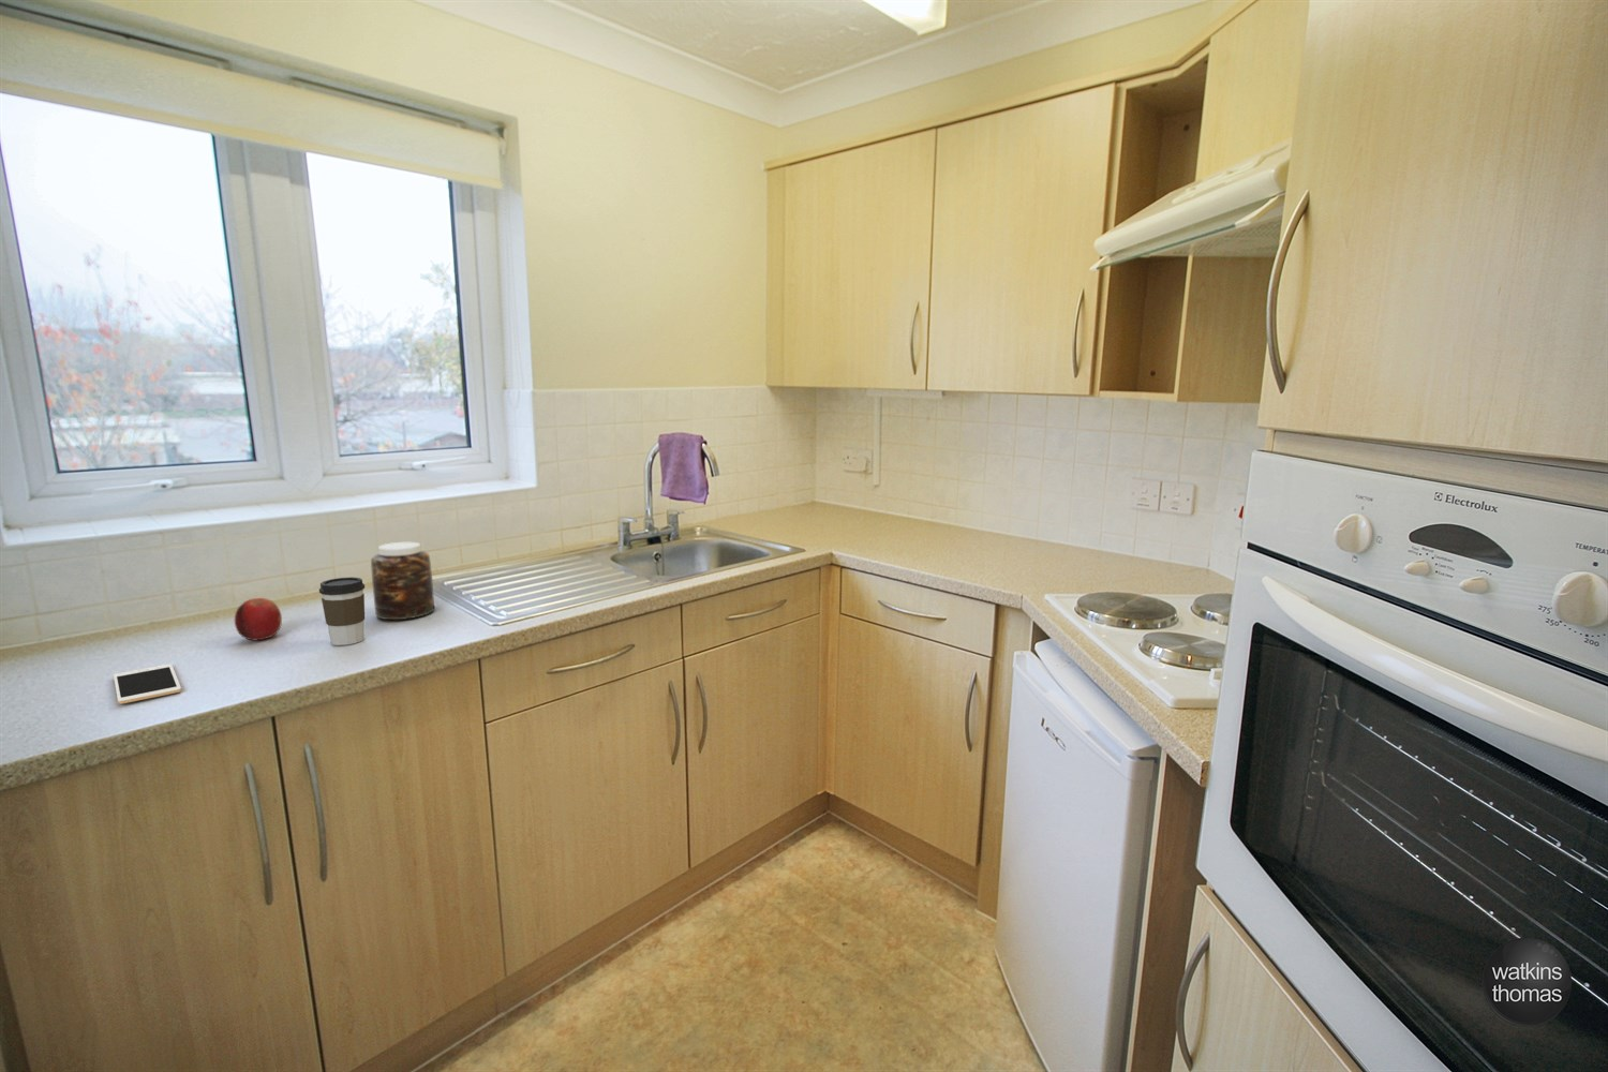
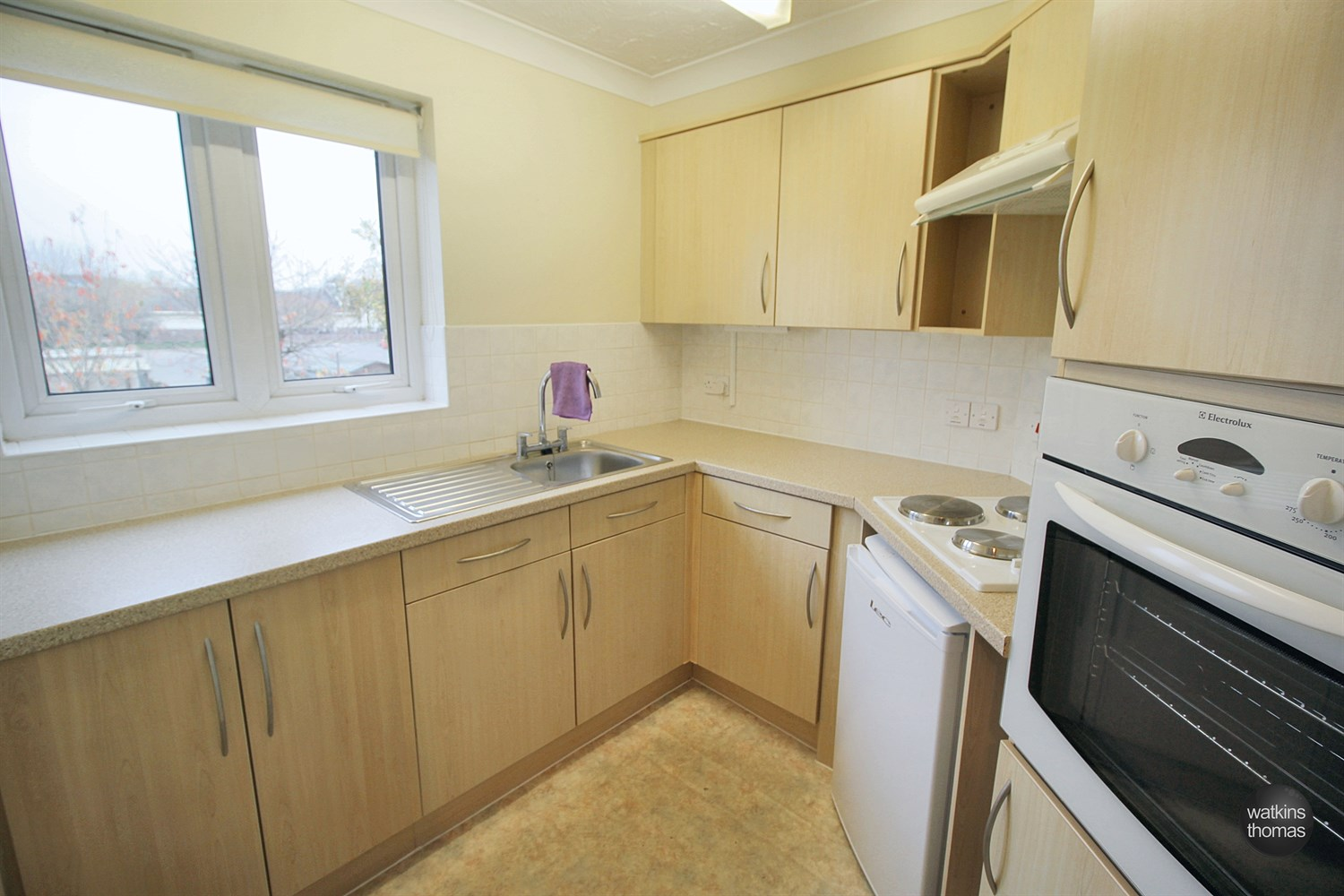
- cell phone (146, 682)
- jar (402, 579)
- fruit (258, 619)
- coffee cup (345, 611)
